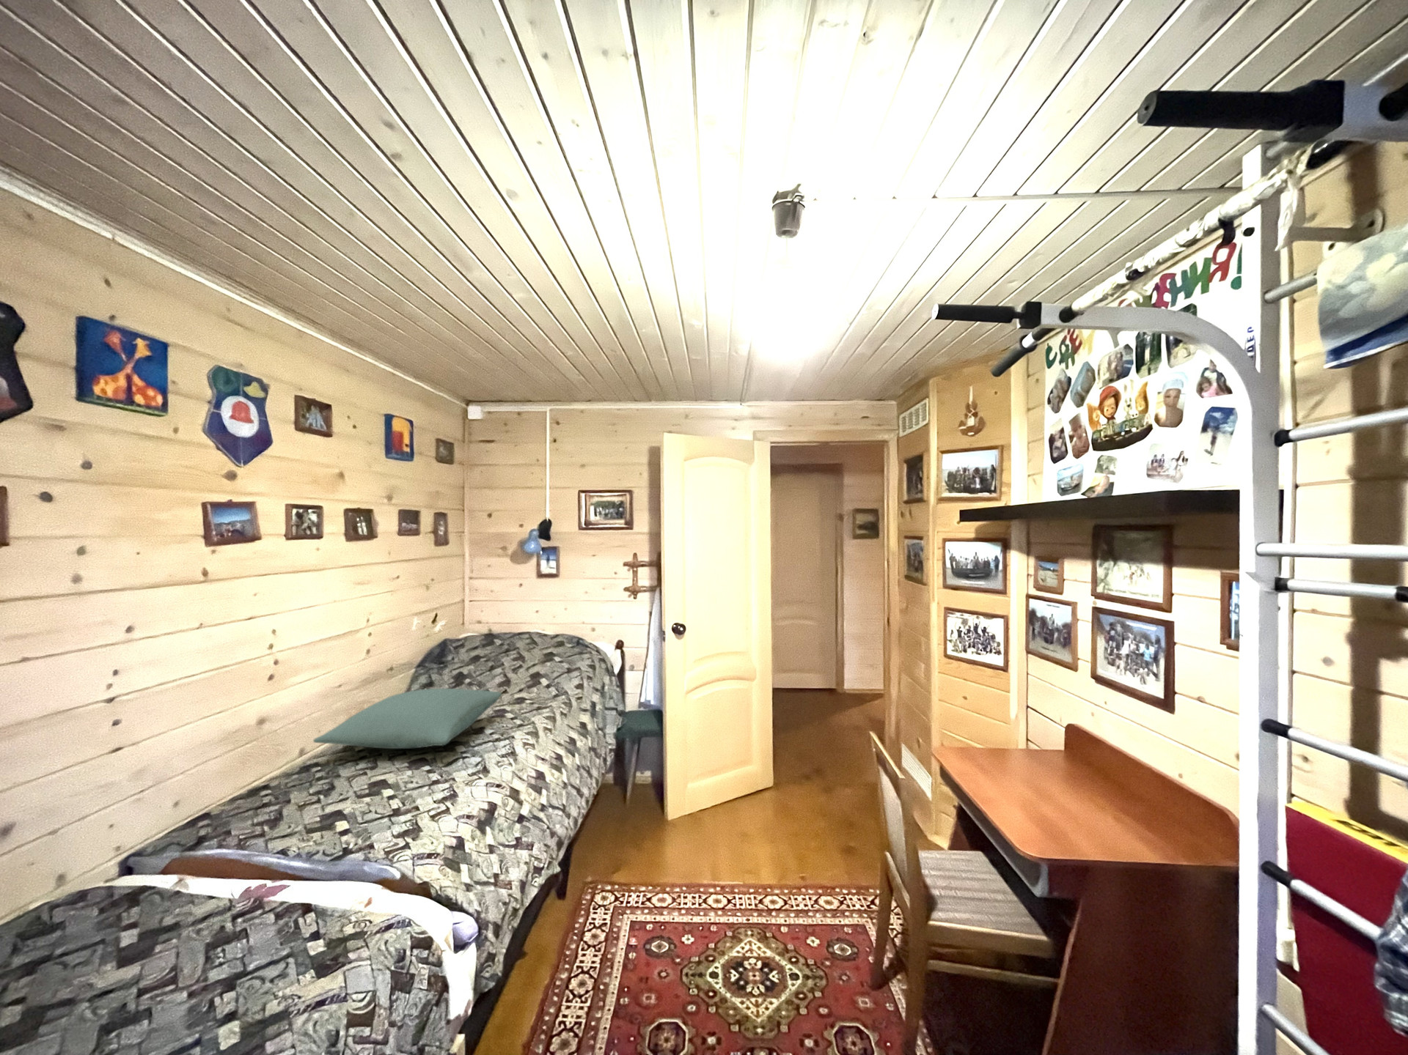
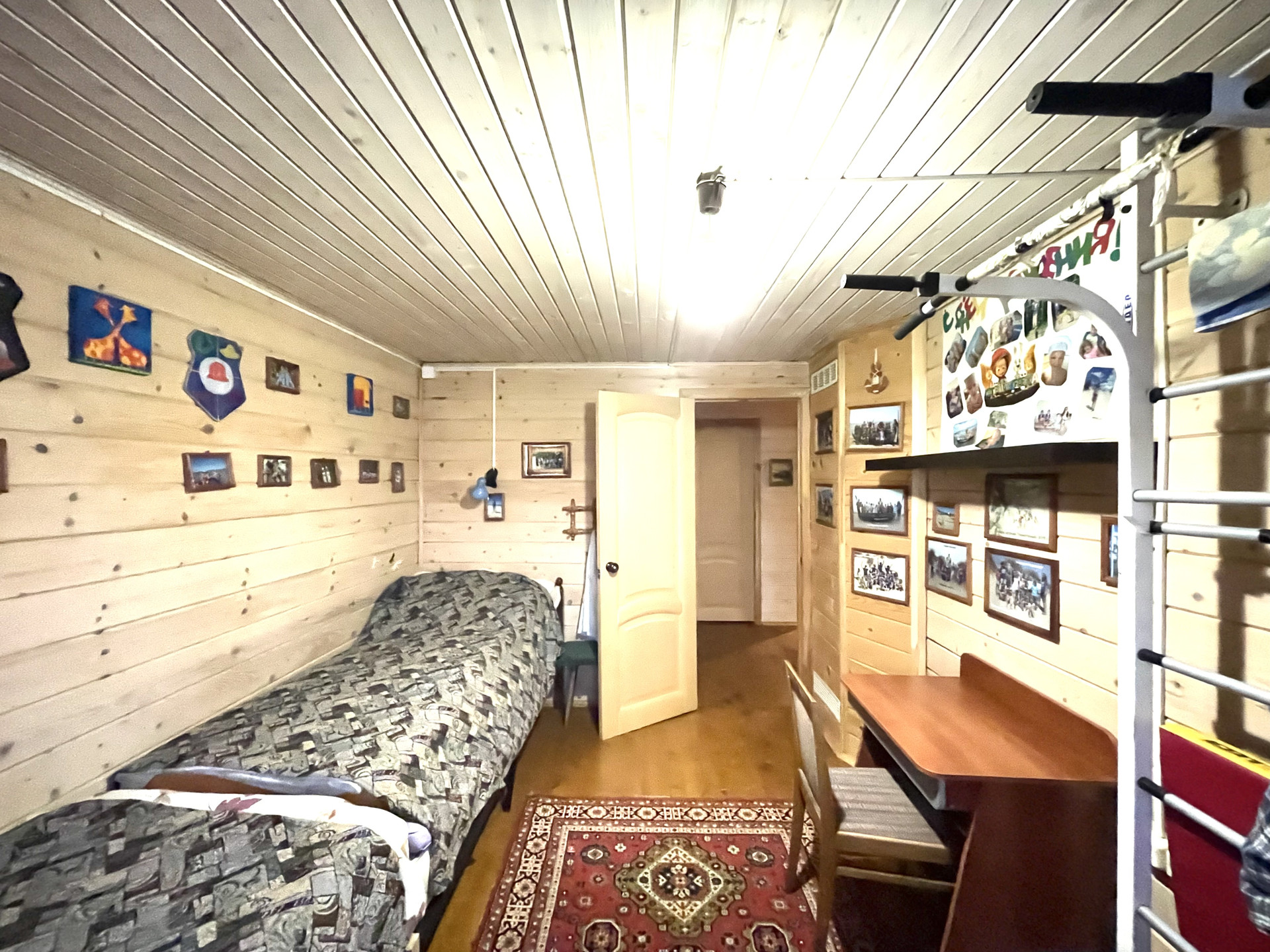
- pillow (417, 717)
